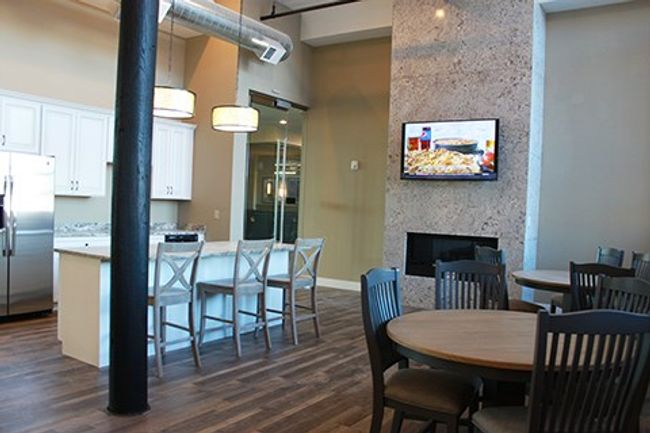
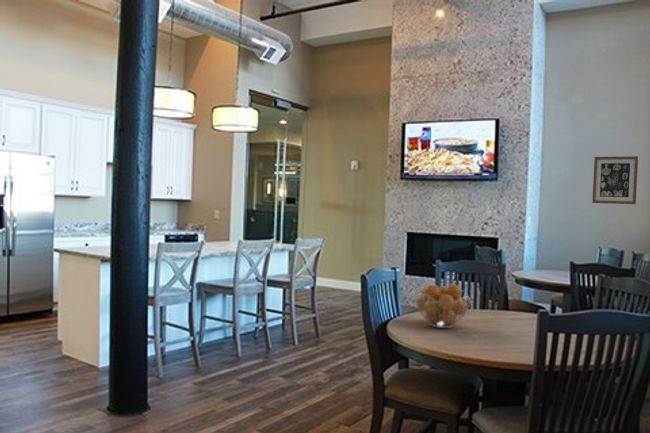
+ fruit basket (442, 304)
+ wall art (614, 180)
